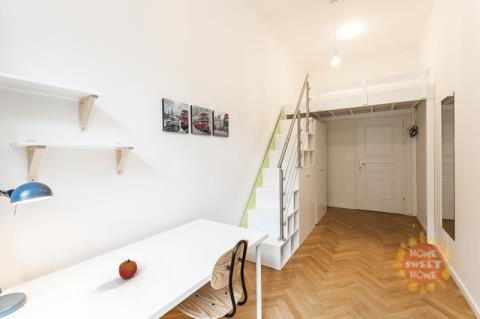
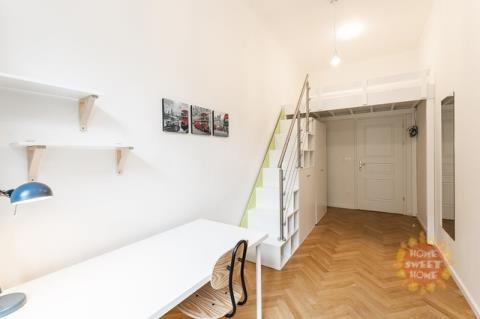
- fruit (128, 267)
